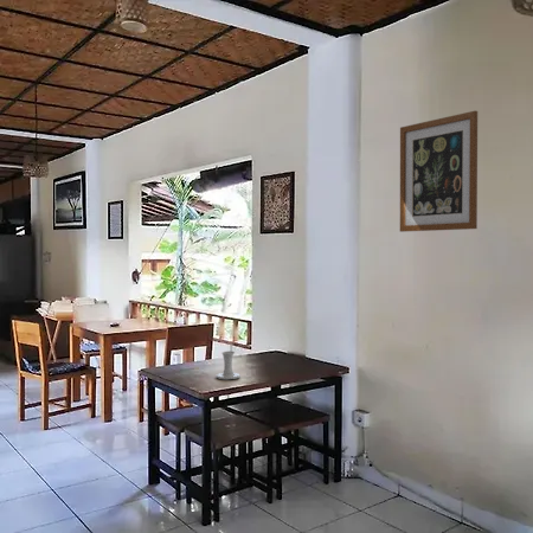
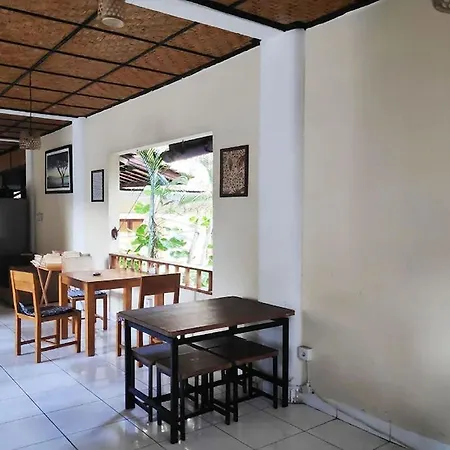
- candle holder (229, 364)
- wall art (436, 174)
